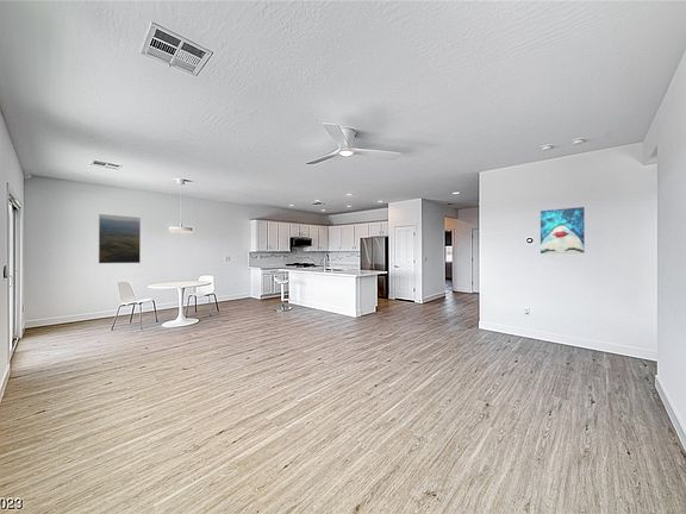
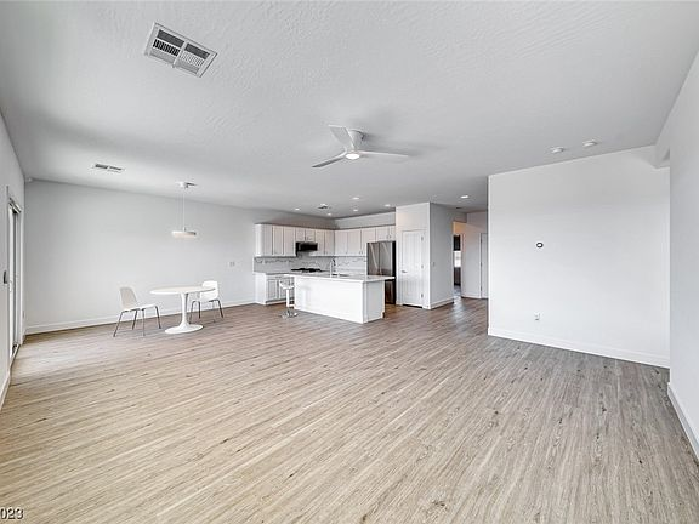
- wall art (561, 231)
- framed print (120, 239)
